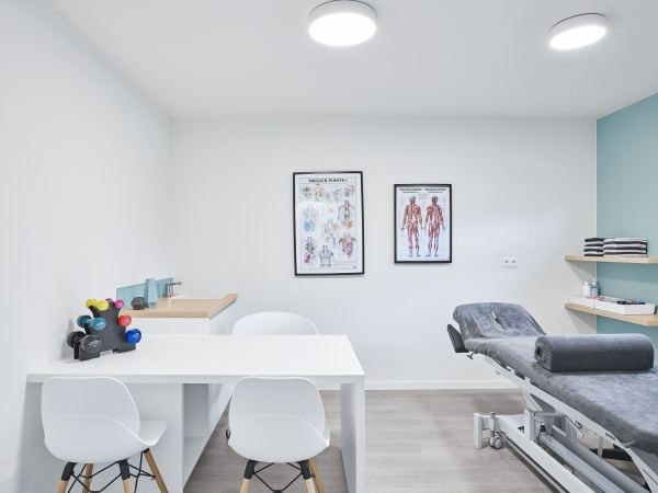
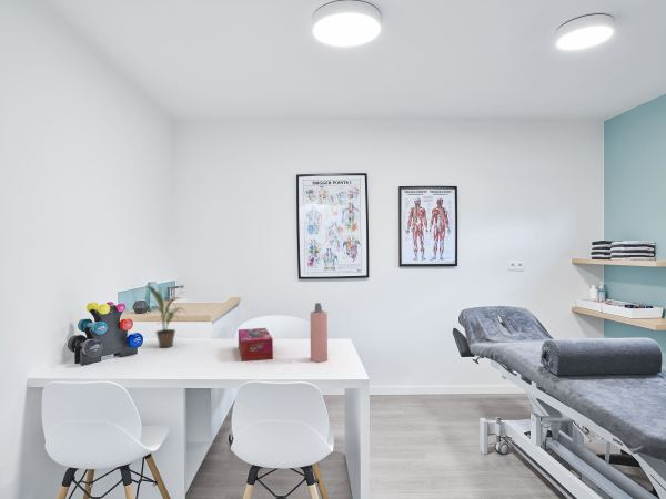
+ spray bottle (319, 330)
+ potted plant (162, 315)
+ tissue box (254, 343)
